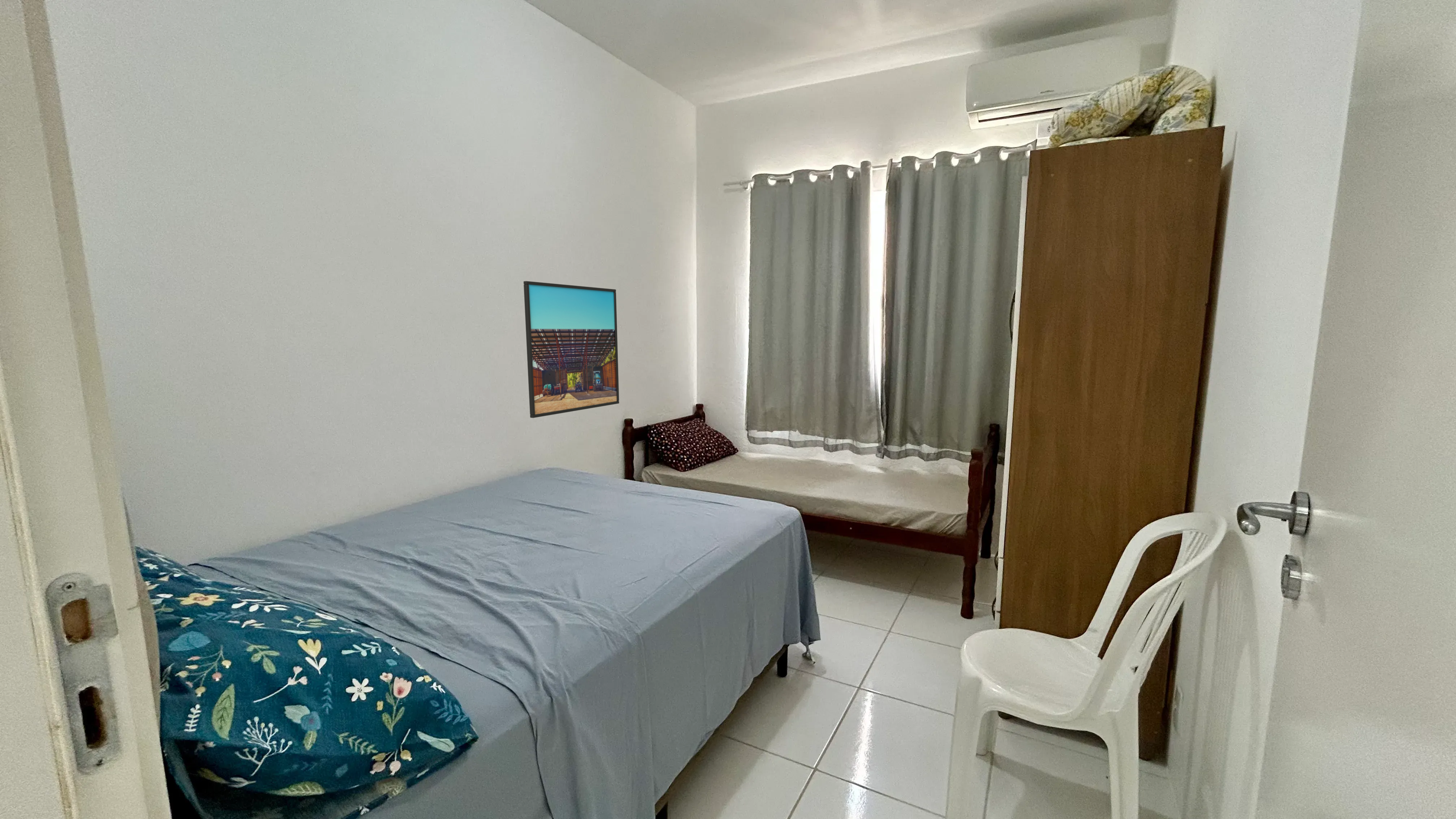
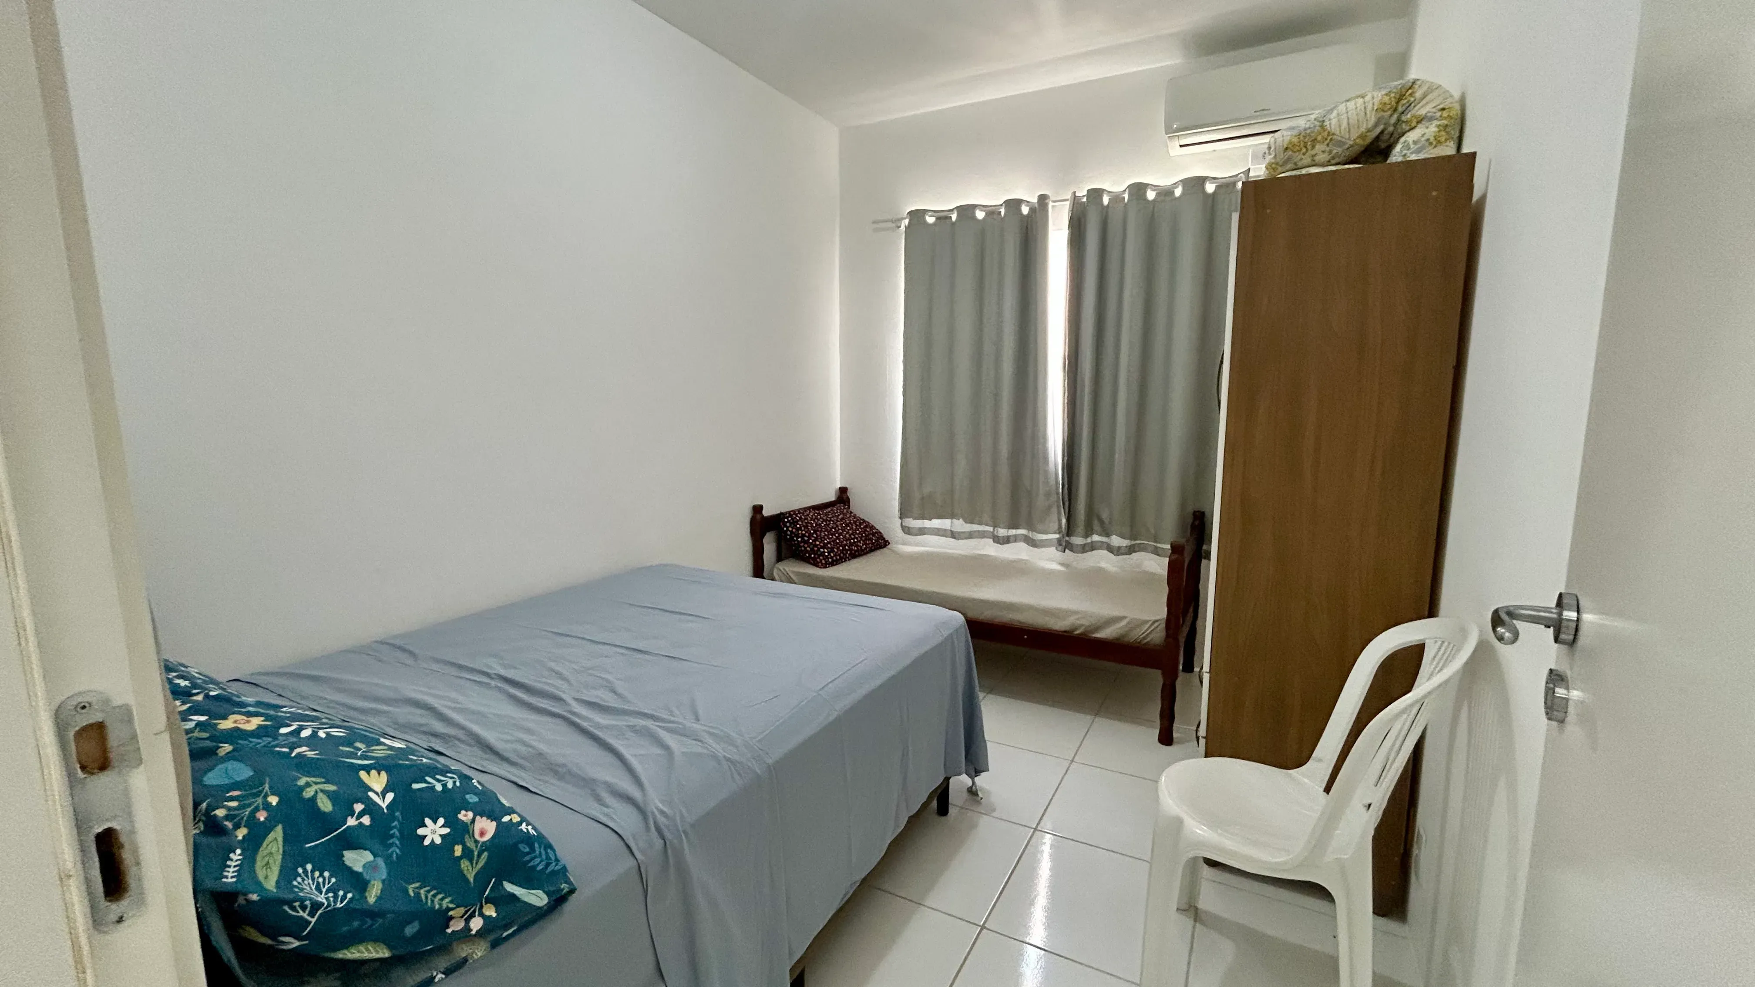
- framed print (576, 348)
